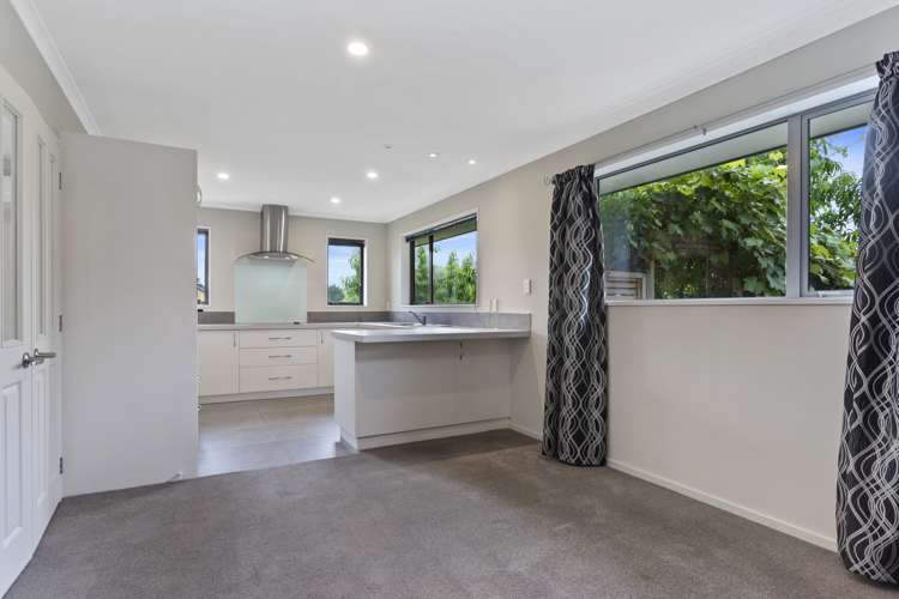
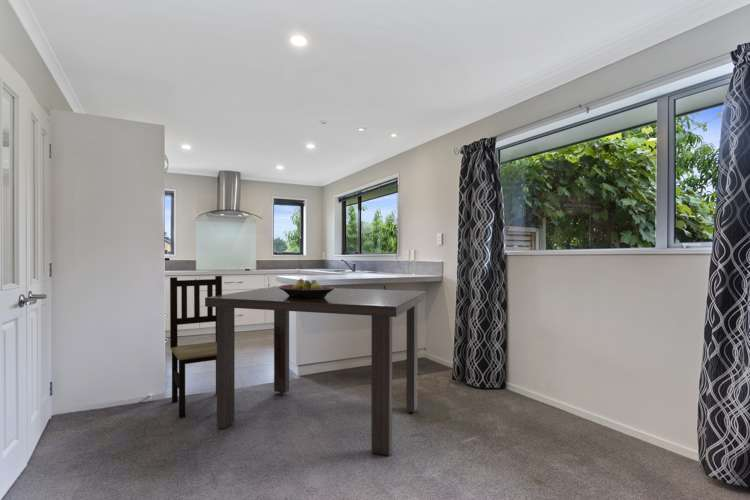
+ fruit bowl (306, 287)
+ dining table (288, 356)
+ dining chair (200, 343)
